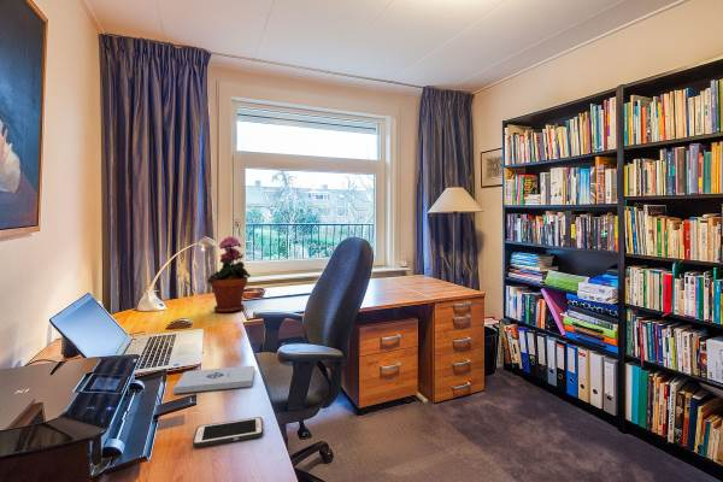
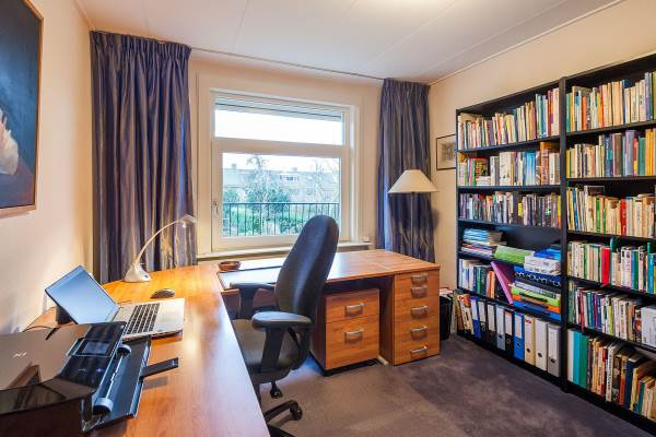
- cell phone (229, 430)
- potted plant (230, 272)
- notepad (217, 378)
